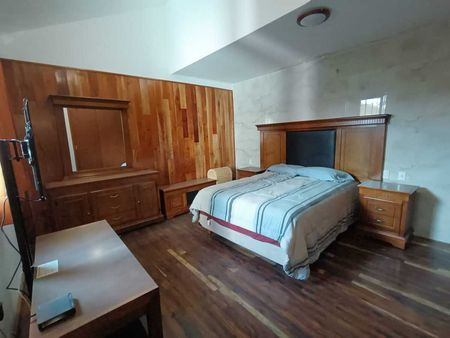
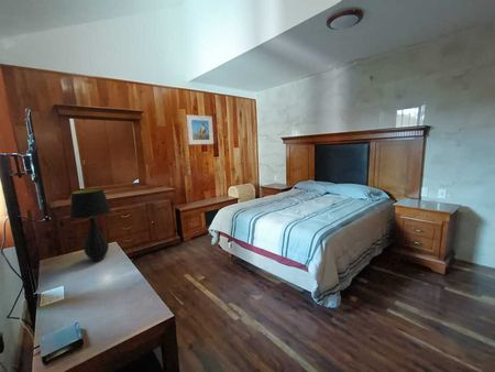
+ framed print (200, 130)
+ table lamp (92, 226)
